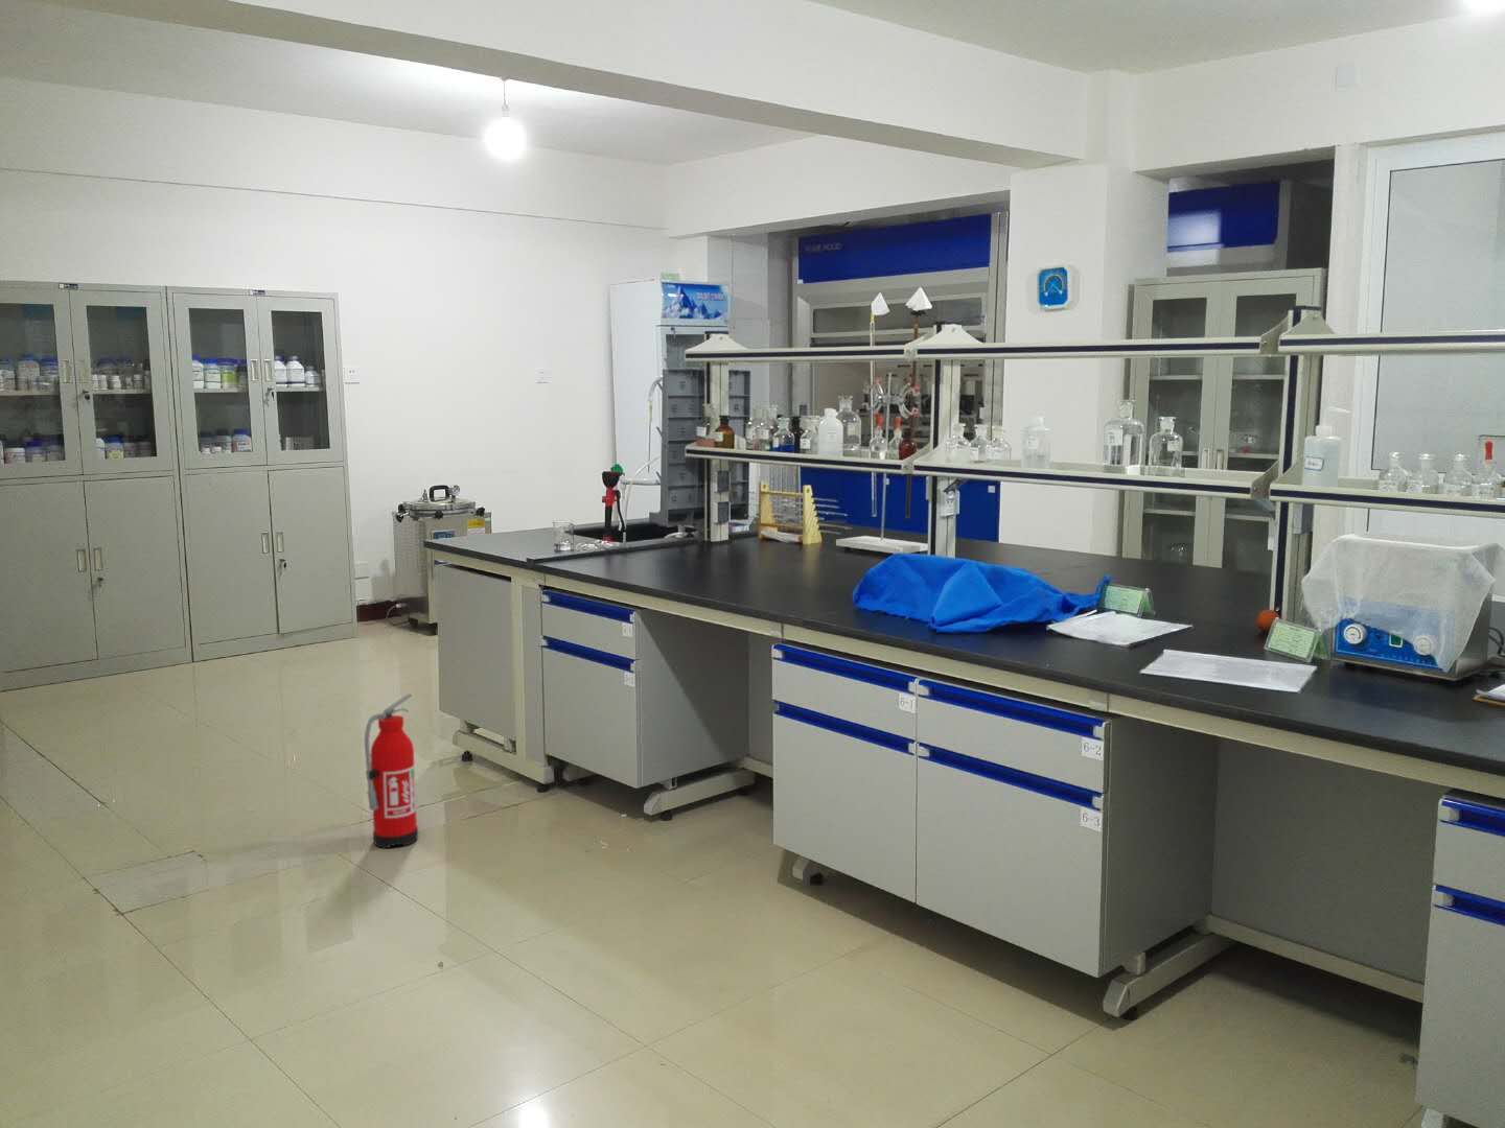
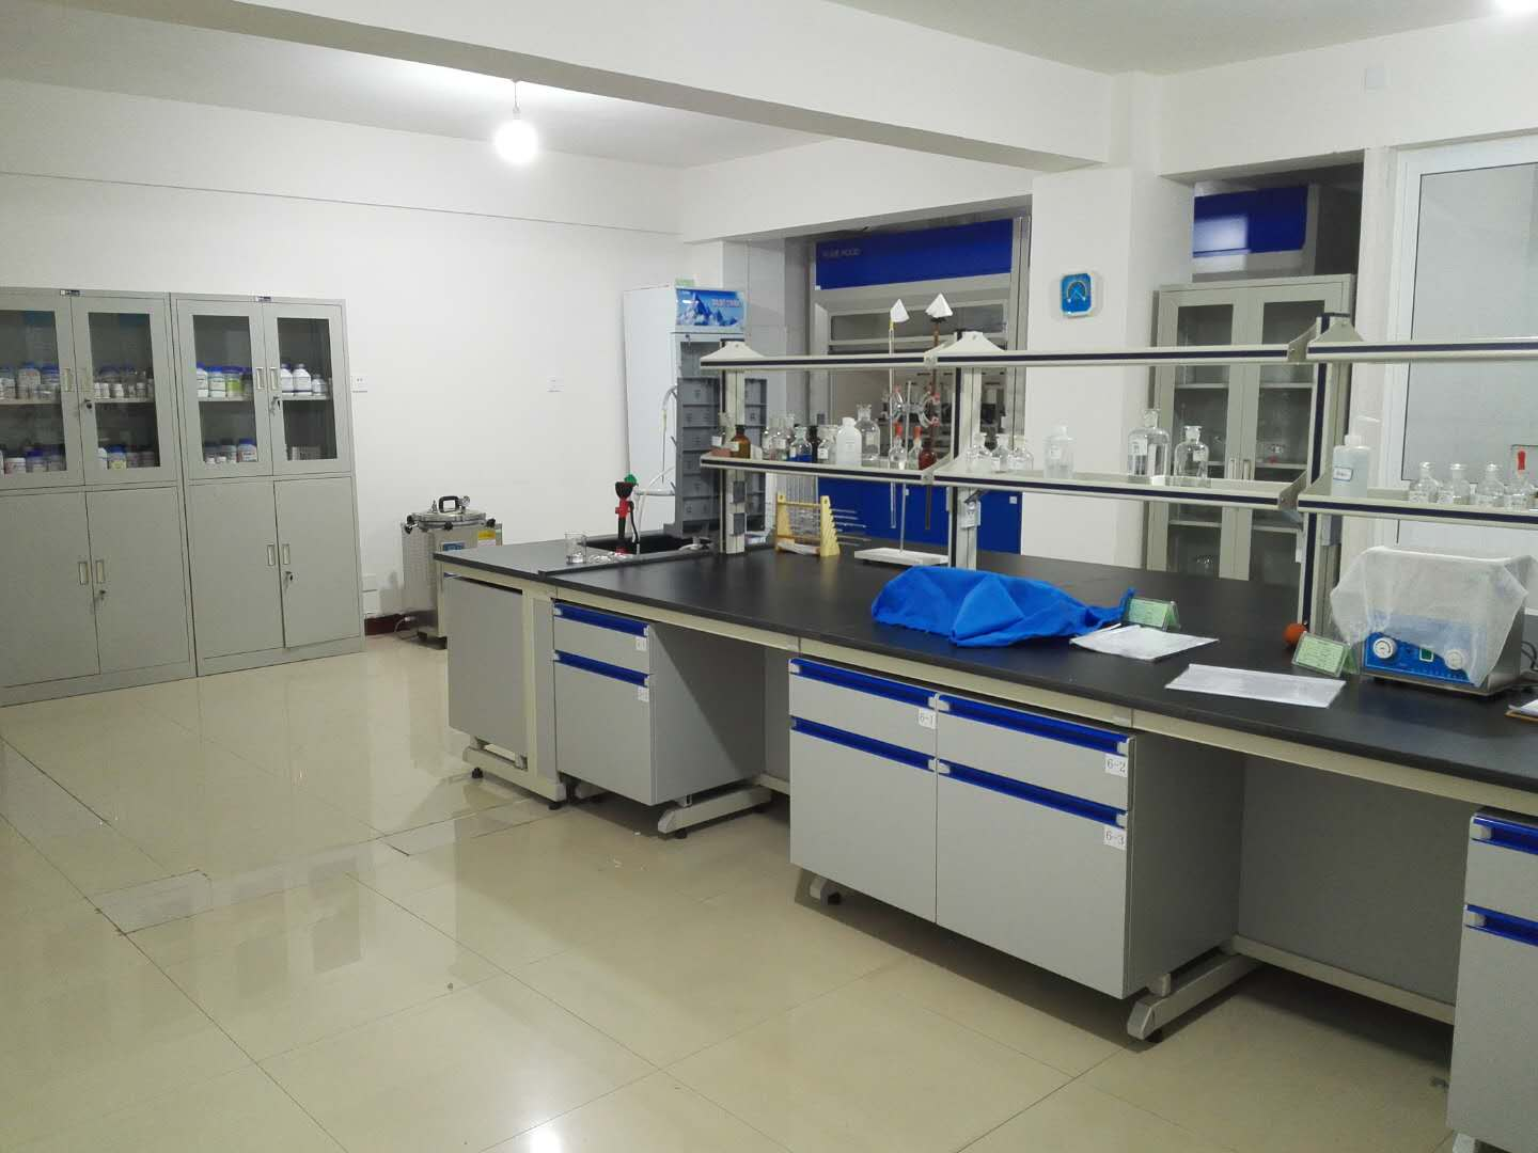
- fire extinguisher (390, 770)
